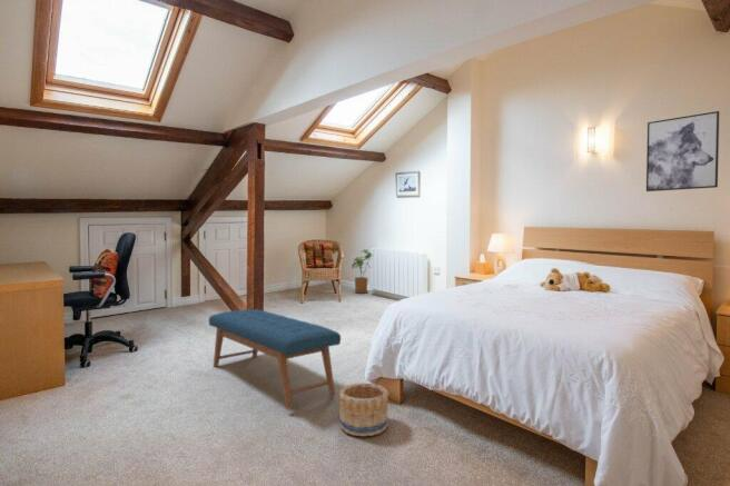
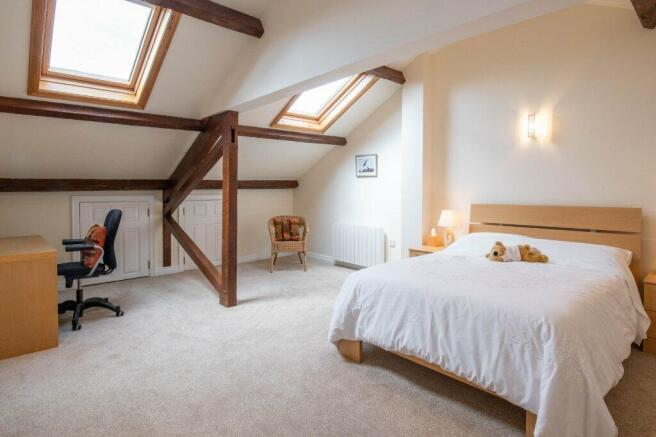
- bench (268, 349)
- house plant (362, 271)
- basket (363, 408)
- wall art (680, 152)
